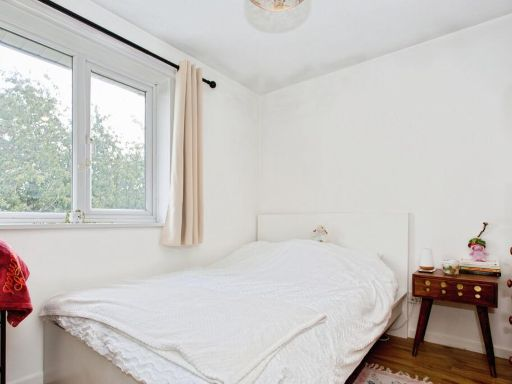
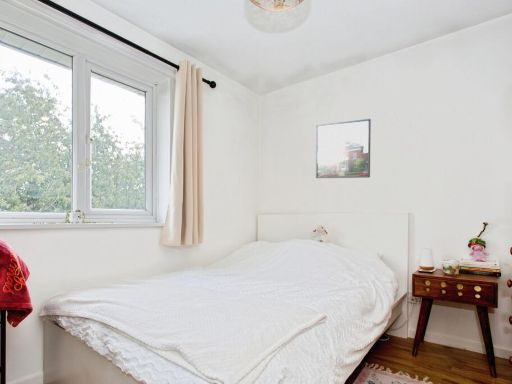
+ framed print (341, 150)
